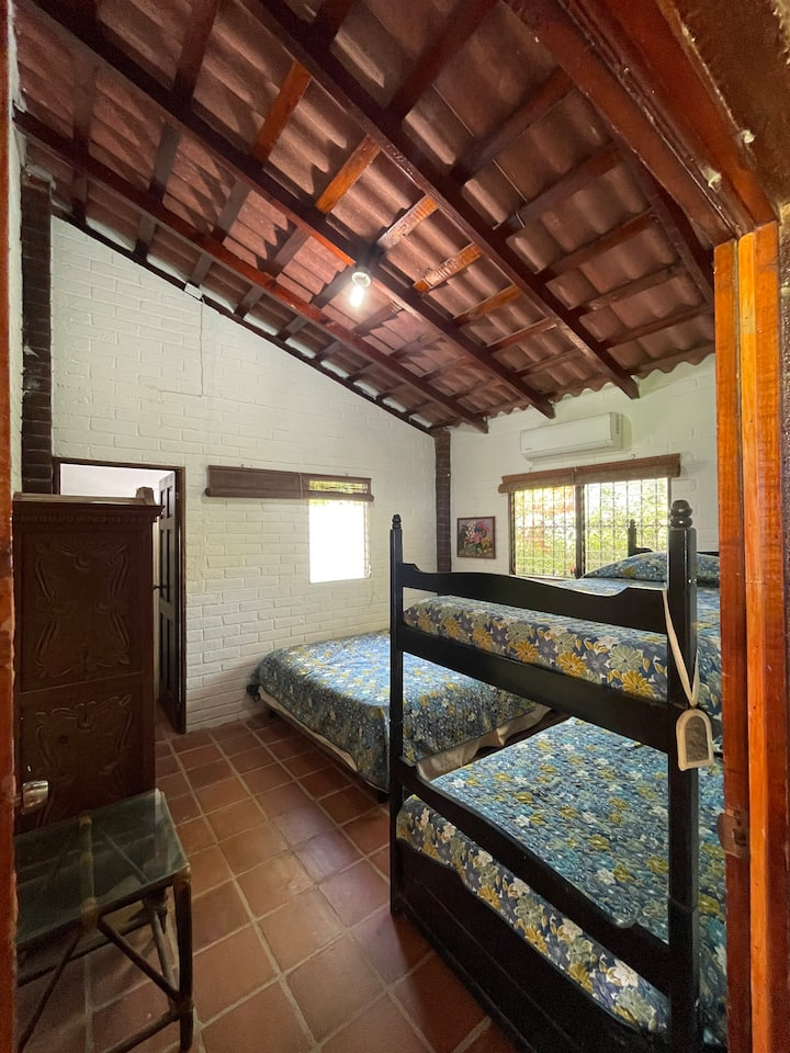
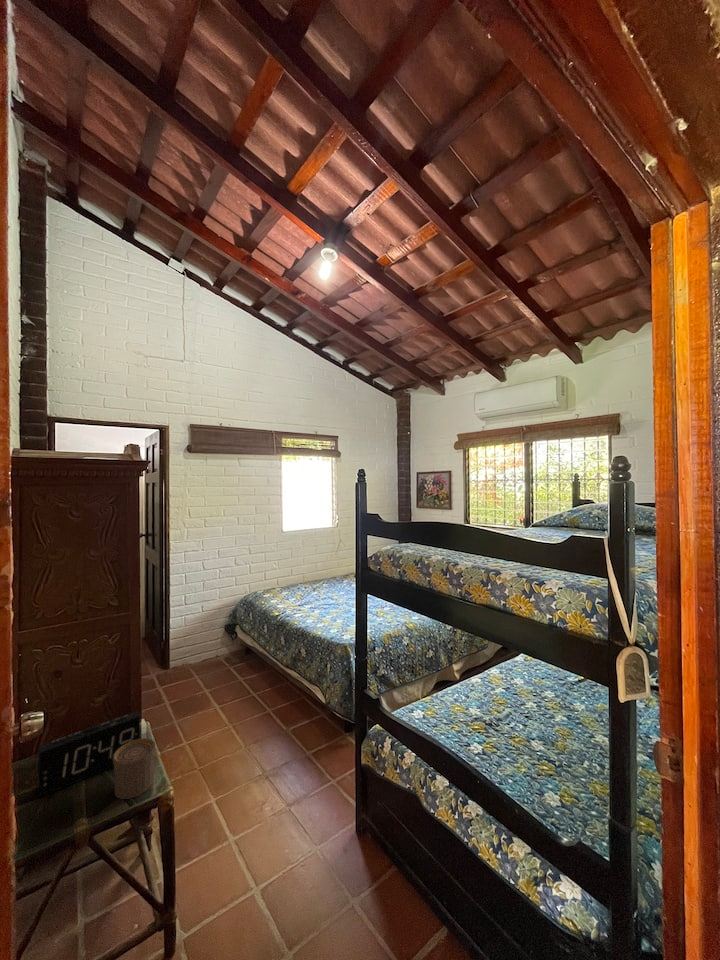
+ alarm clock (91, 748)
+ cup (134, 767)
